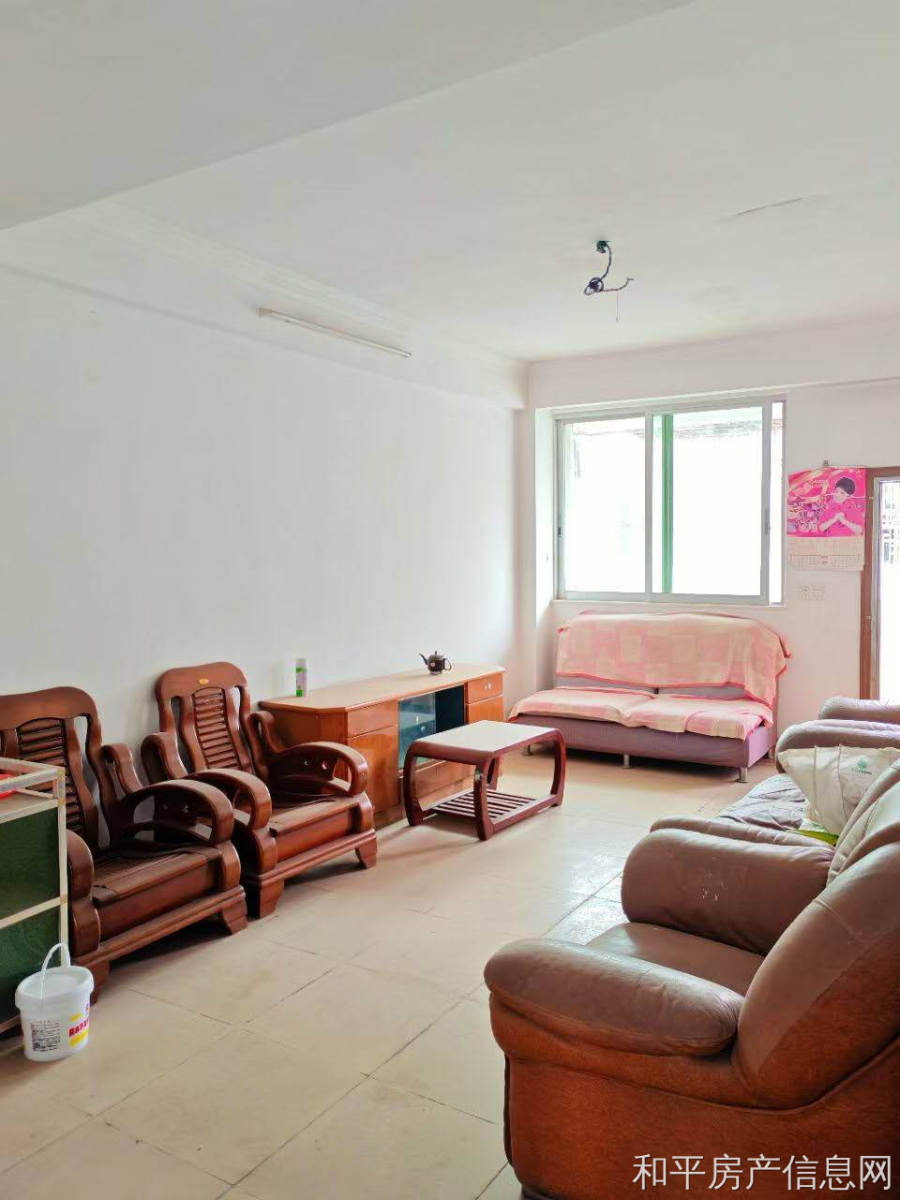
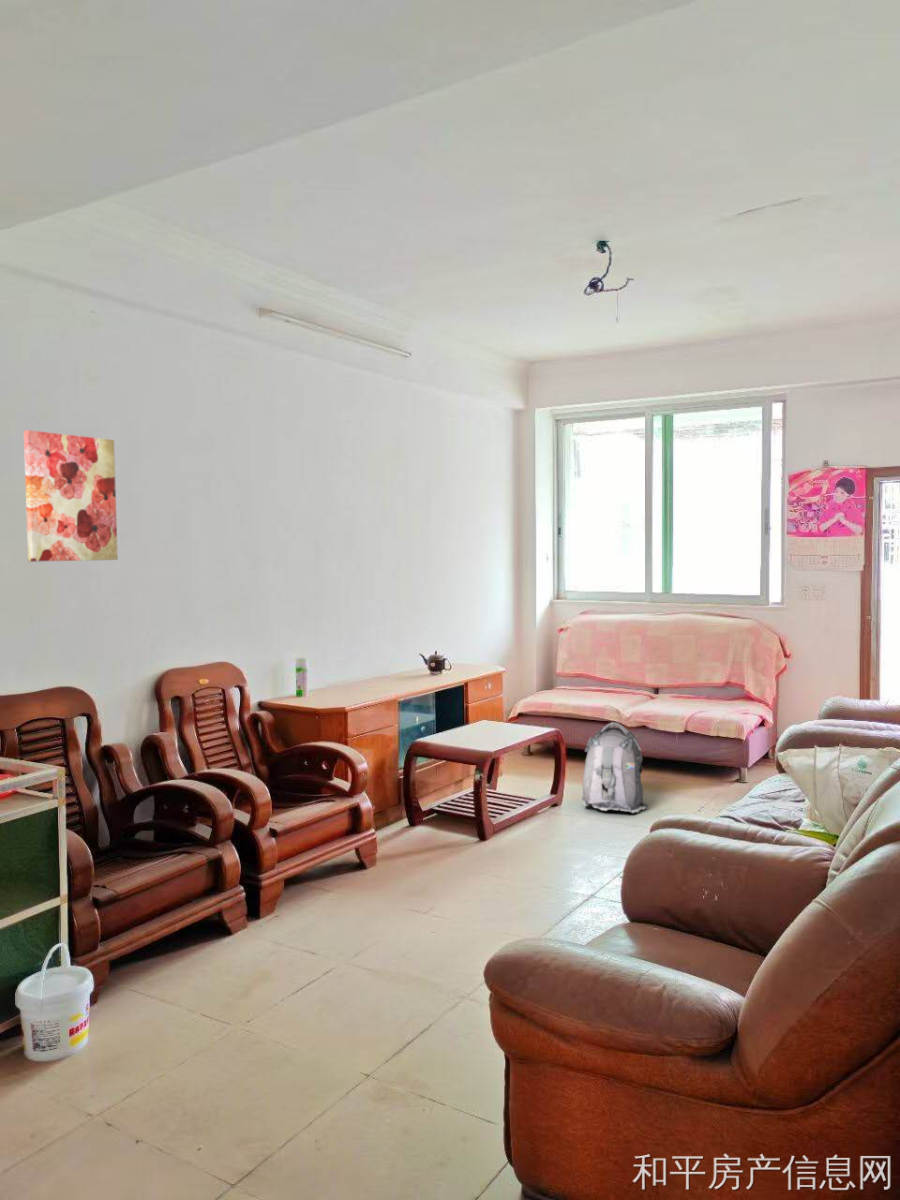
+ wall art (72, 498)
+ backpack (615, 765)
